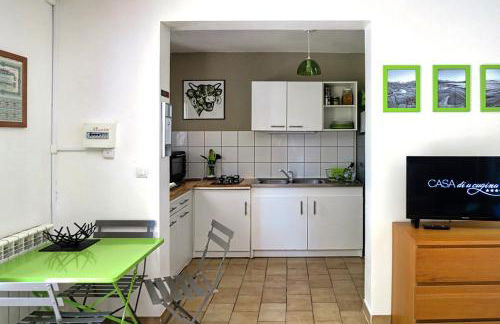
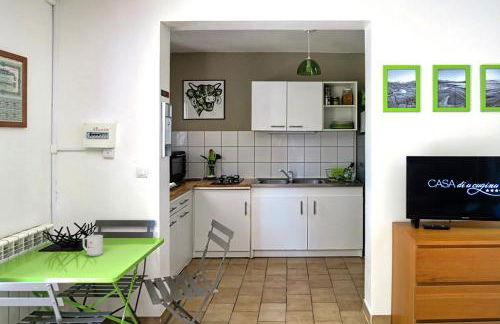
+ mug (92, 245)
